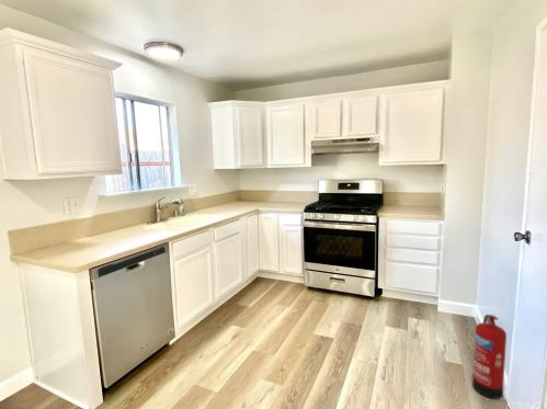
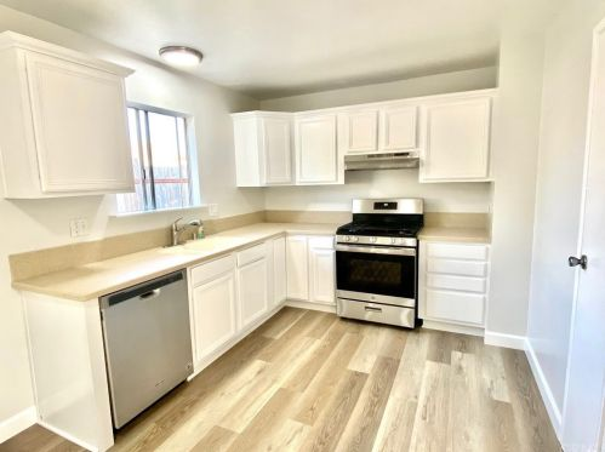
- fire extinguisher (488, 348)
